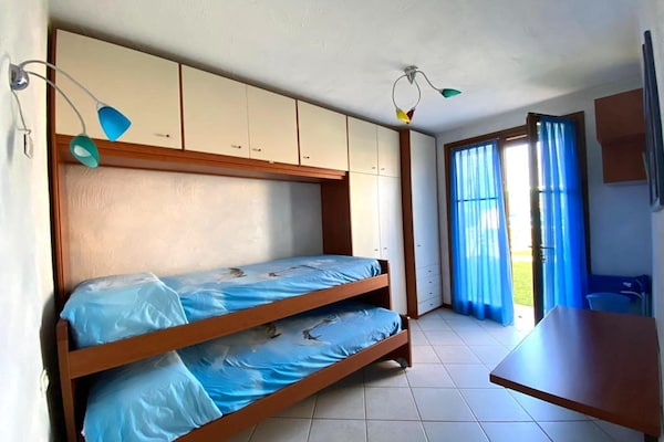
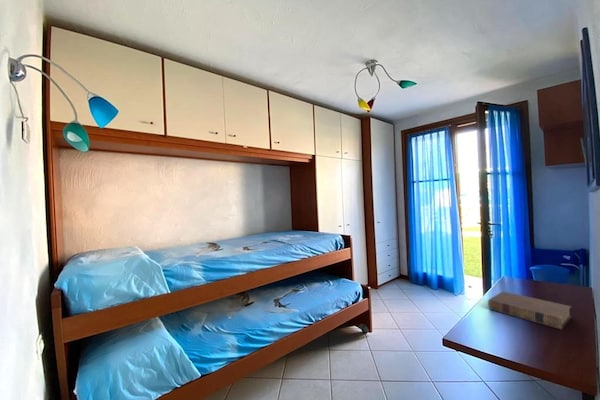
+ book (528, 308)
